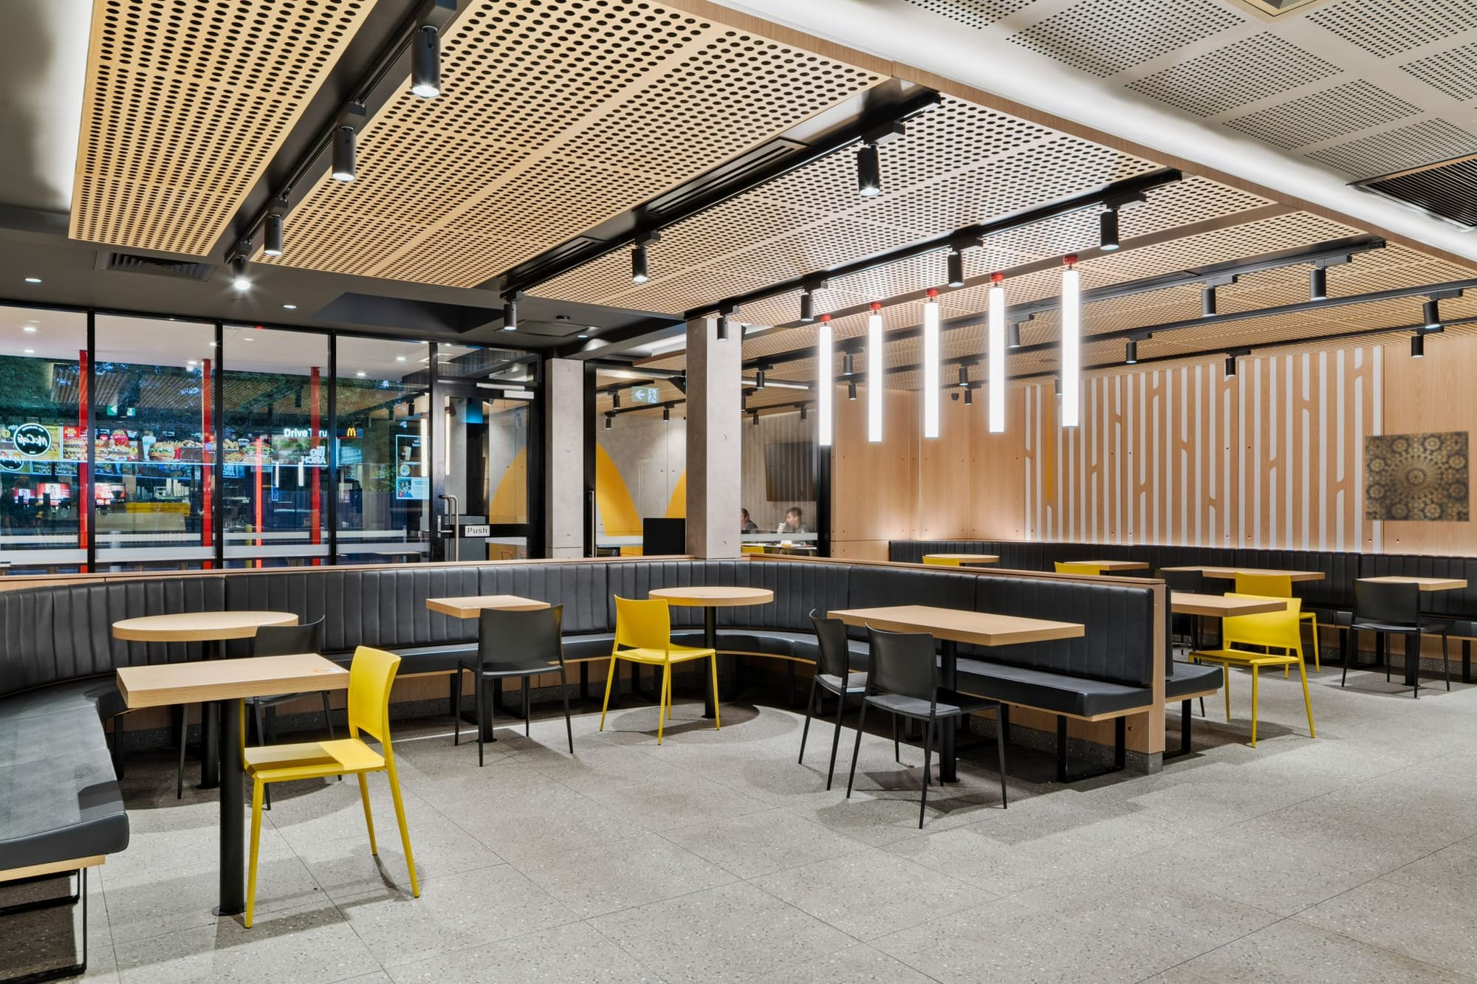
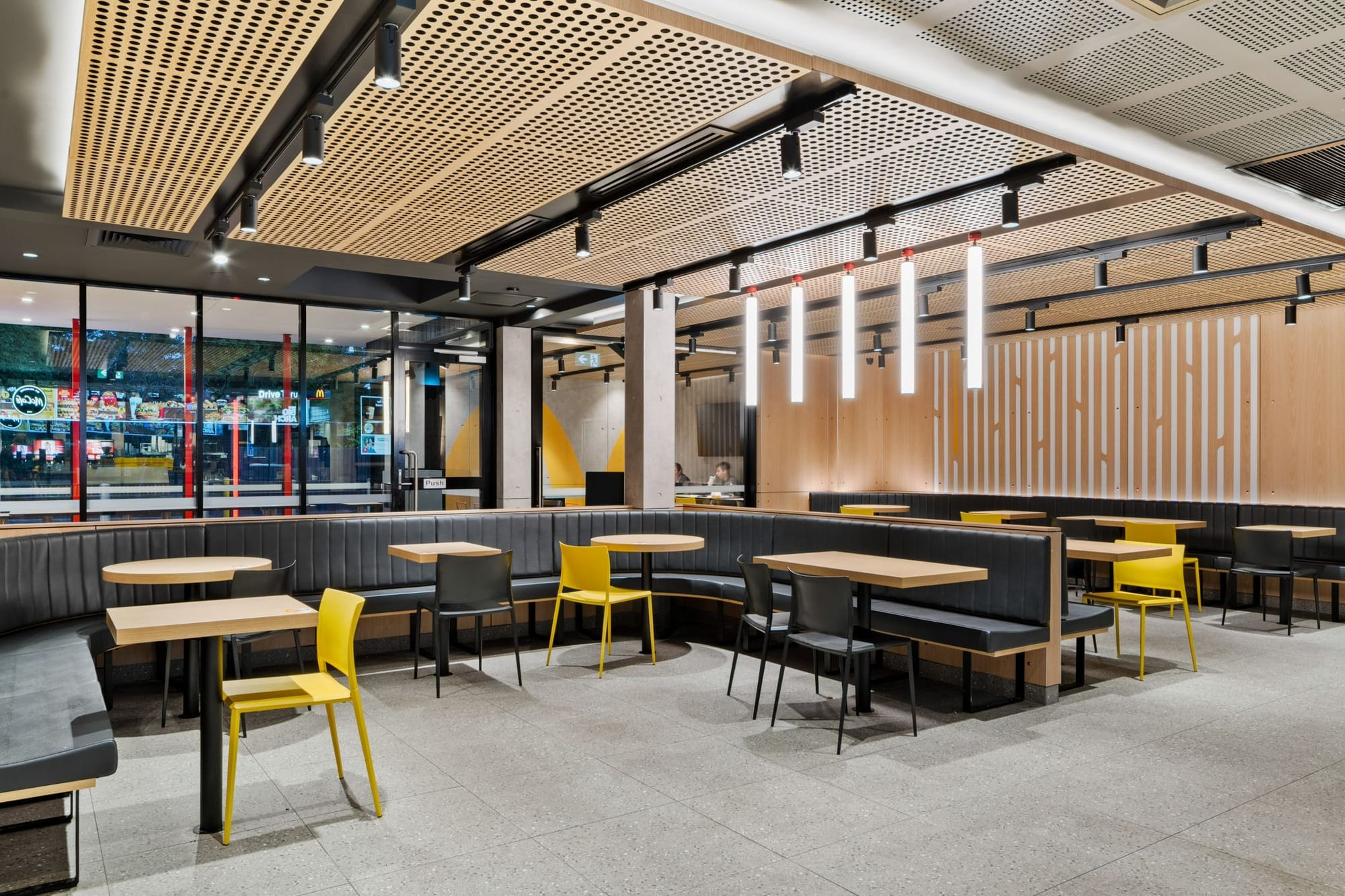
- wall art (1416, 477)
